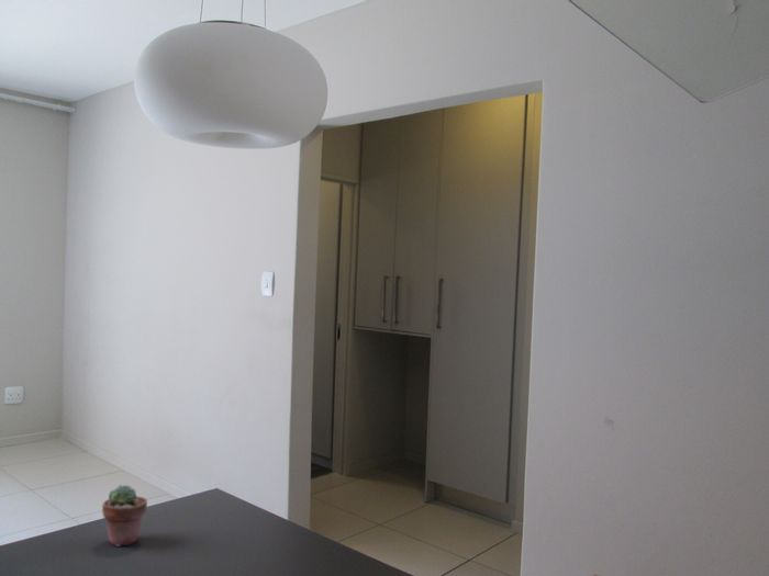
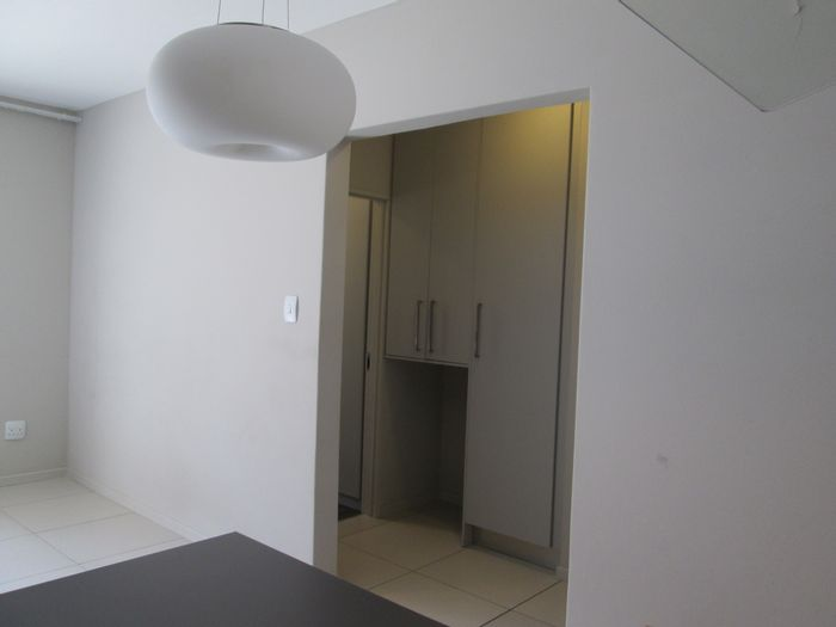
- potted succulent (124, 512)
